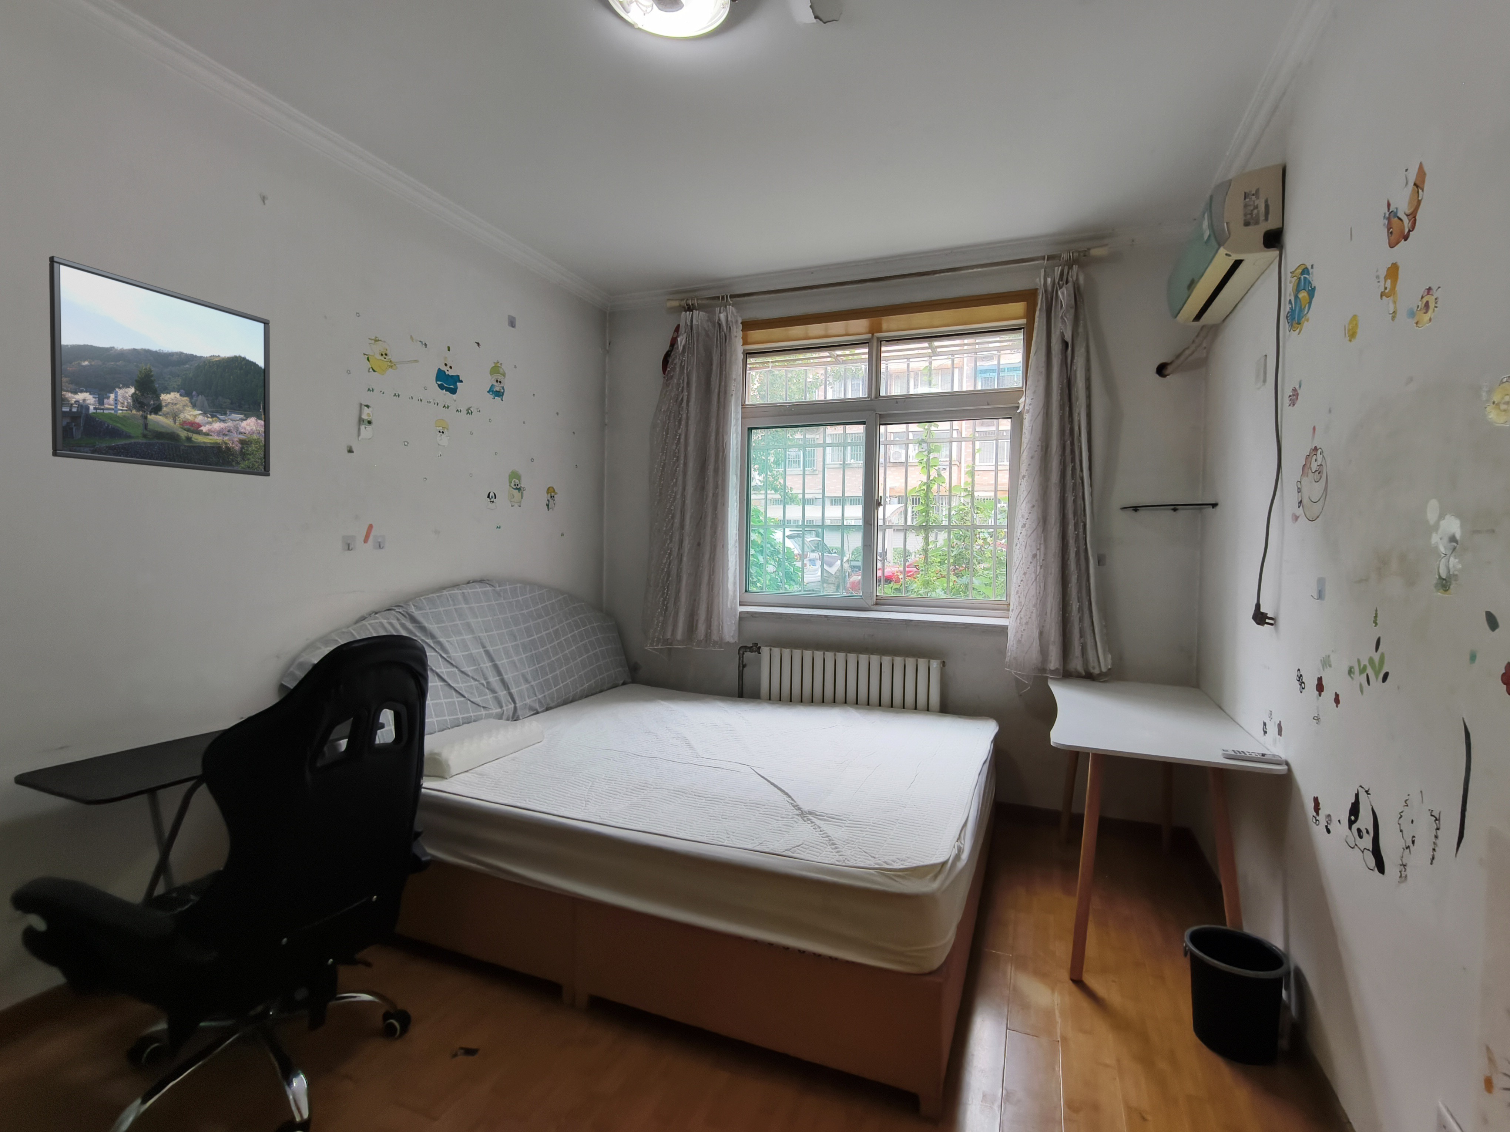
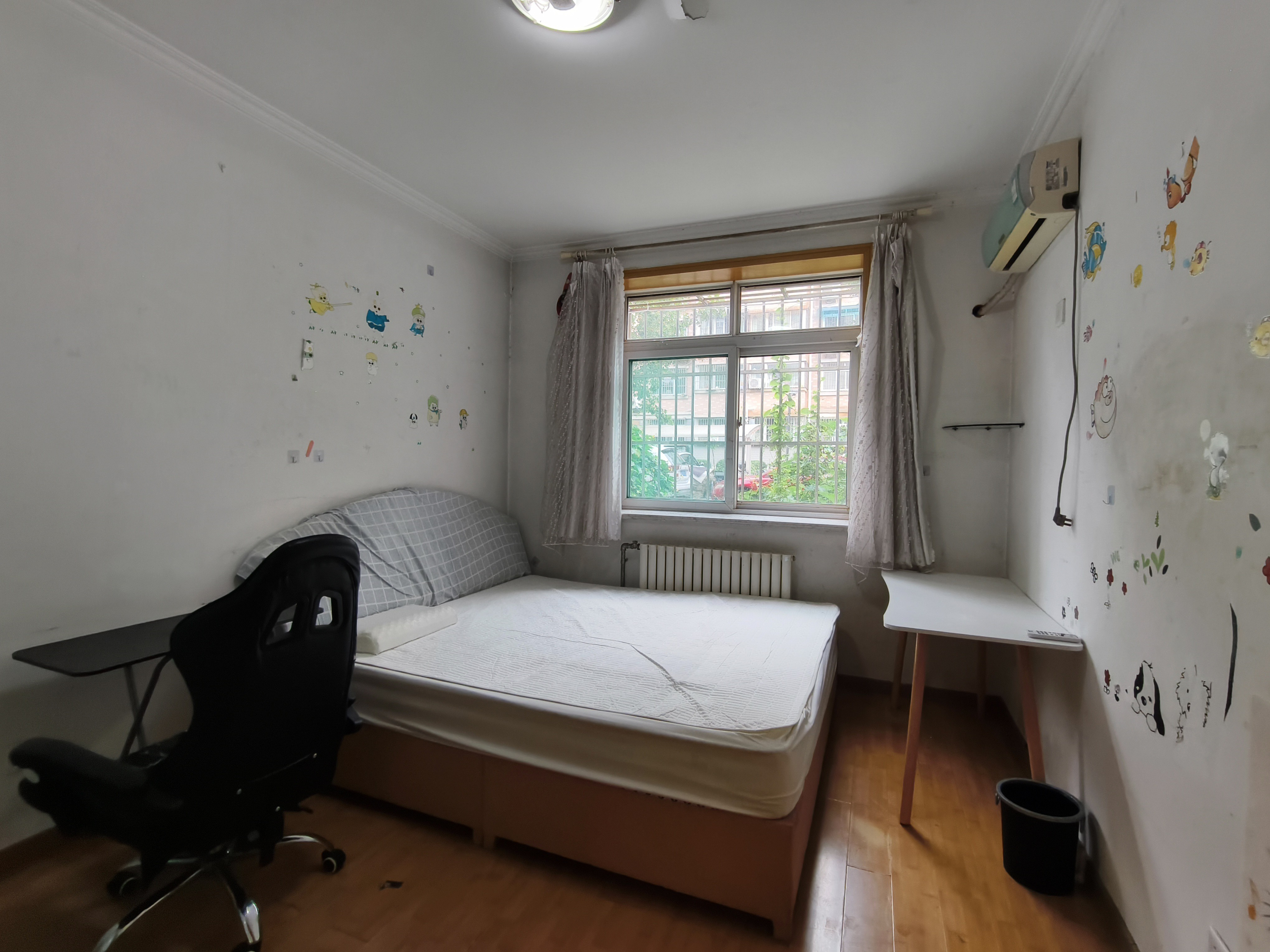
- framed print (174, 381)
